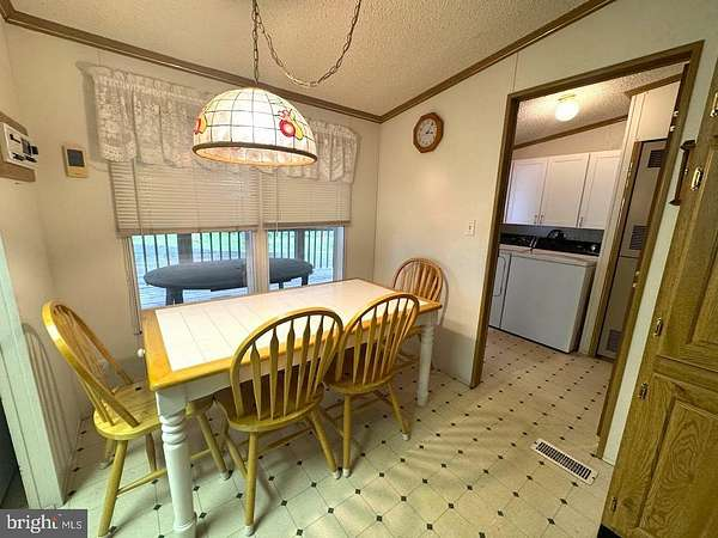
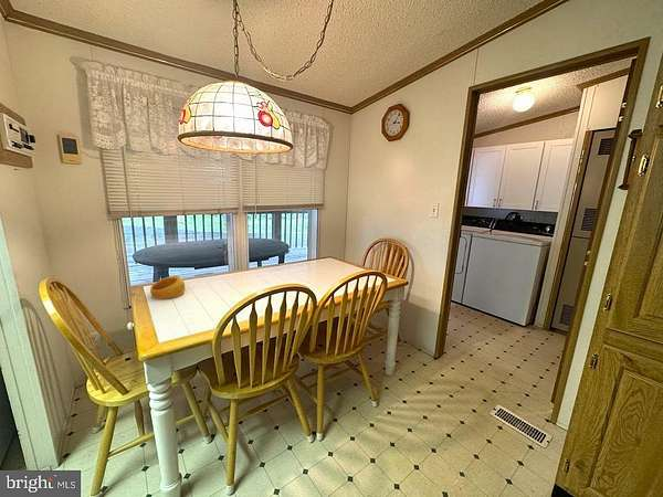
+ ring (168, 286)
